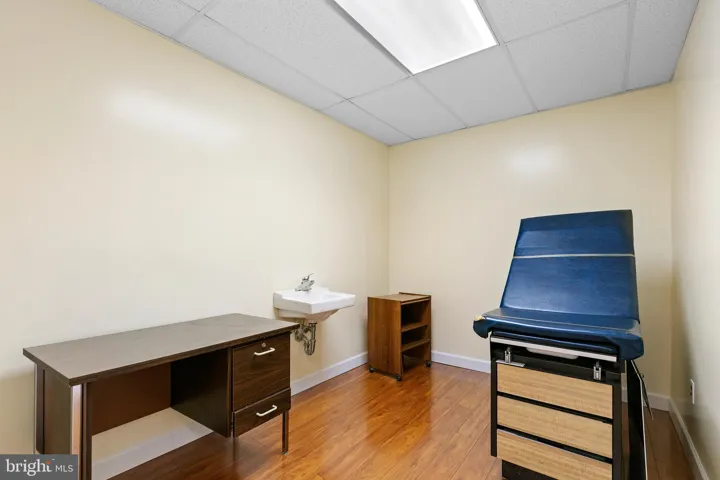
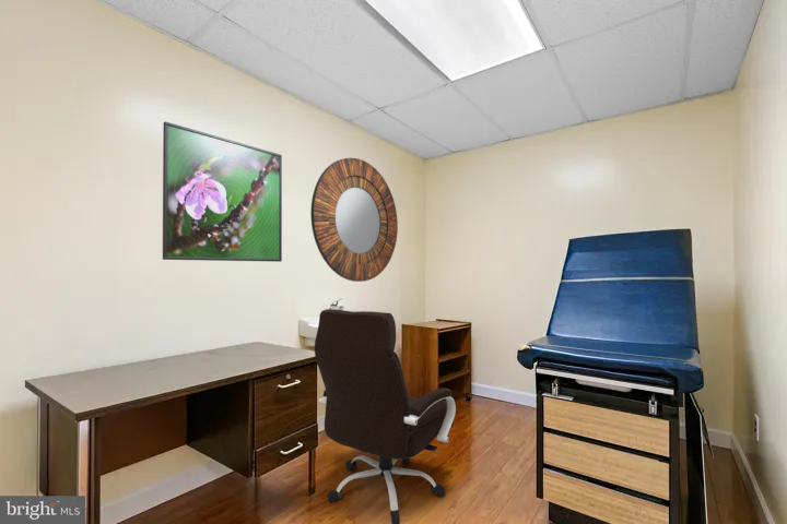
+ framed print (230, 200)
+ home mirror (359, 219)
+ office chair (386, 394)
